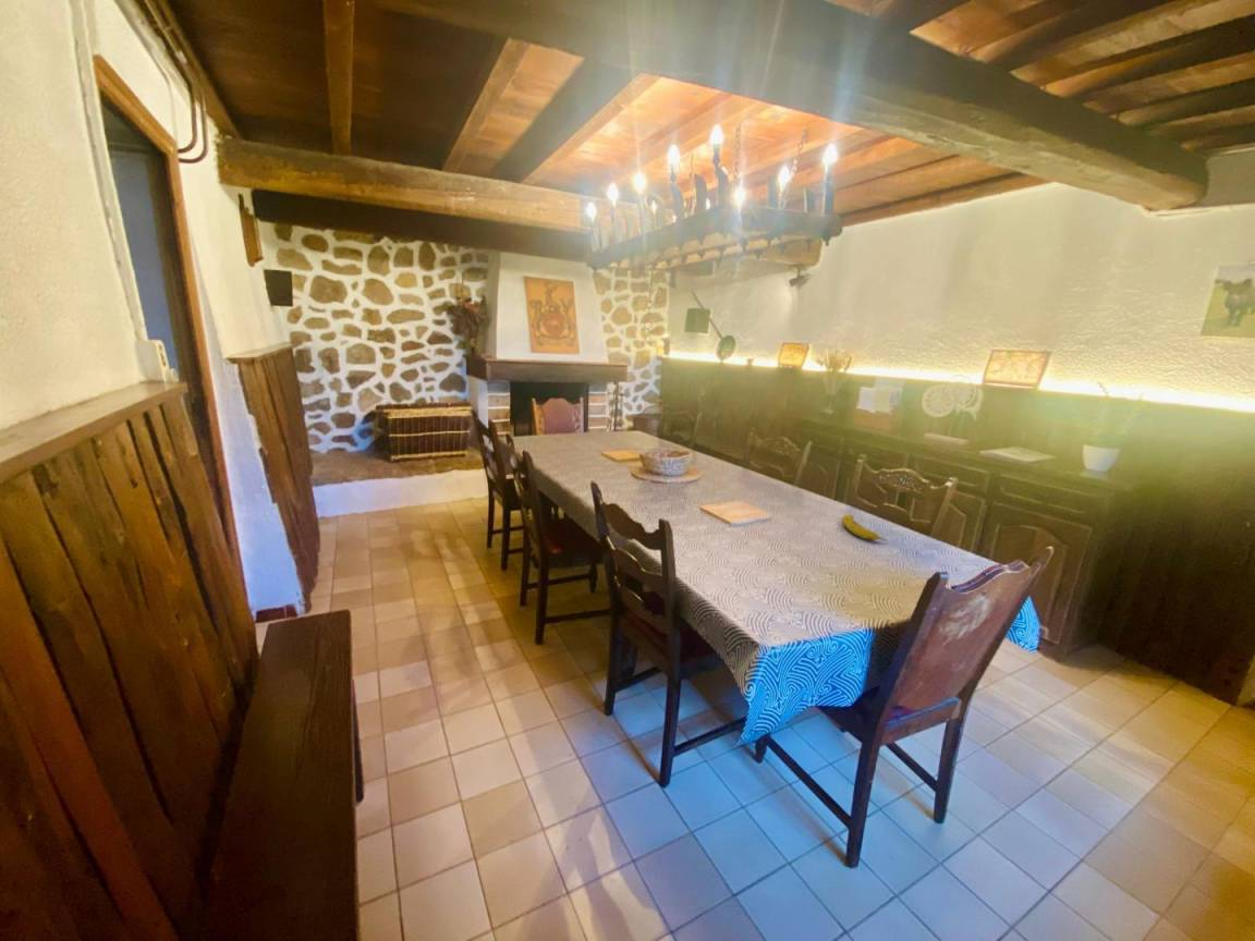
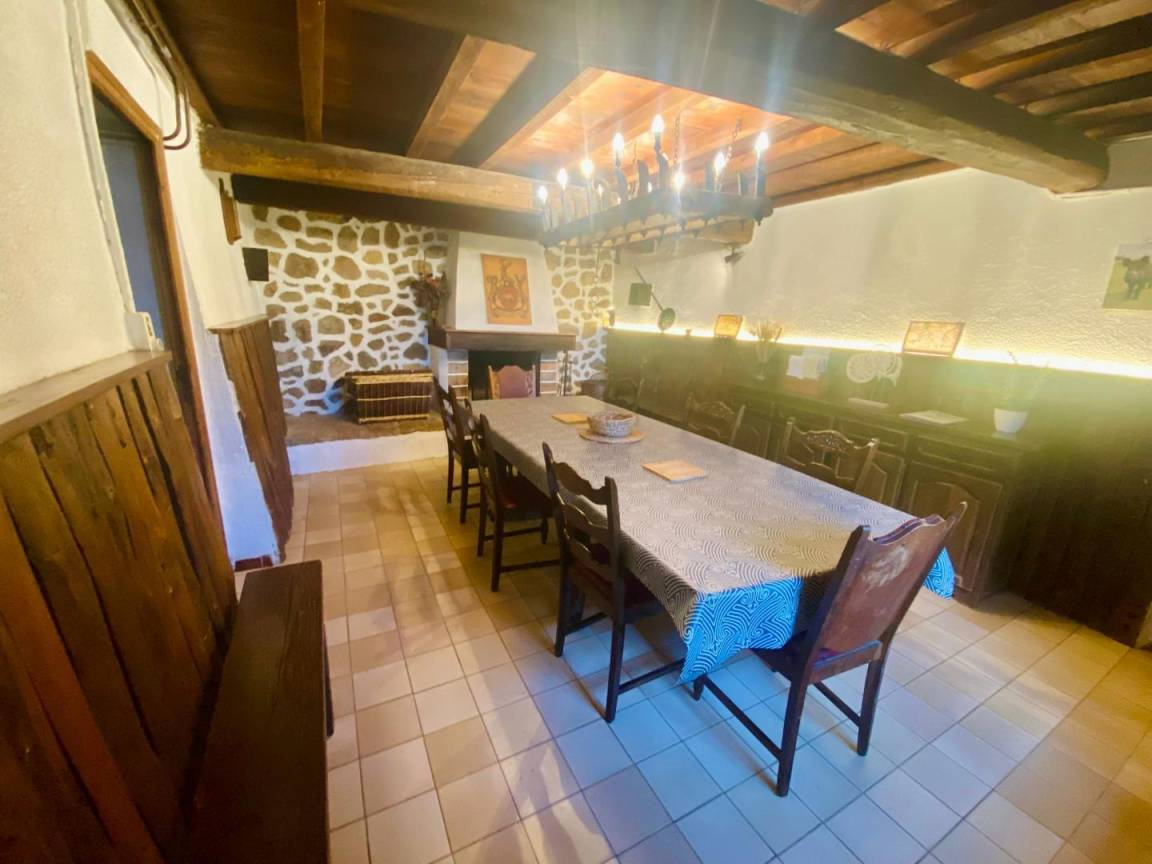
- fruit (860, 525)
